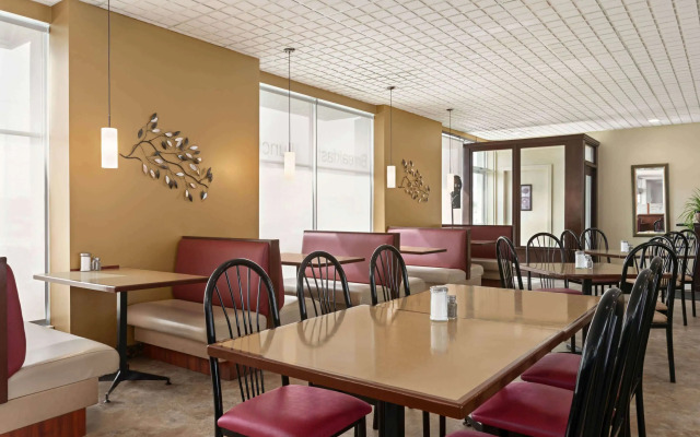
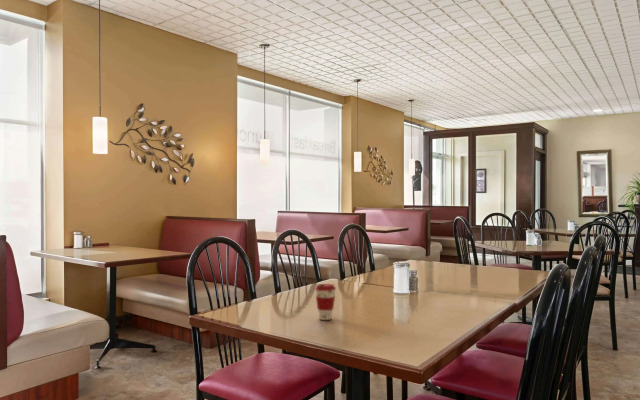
+ coffee cup (325, 301)
